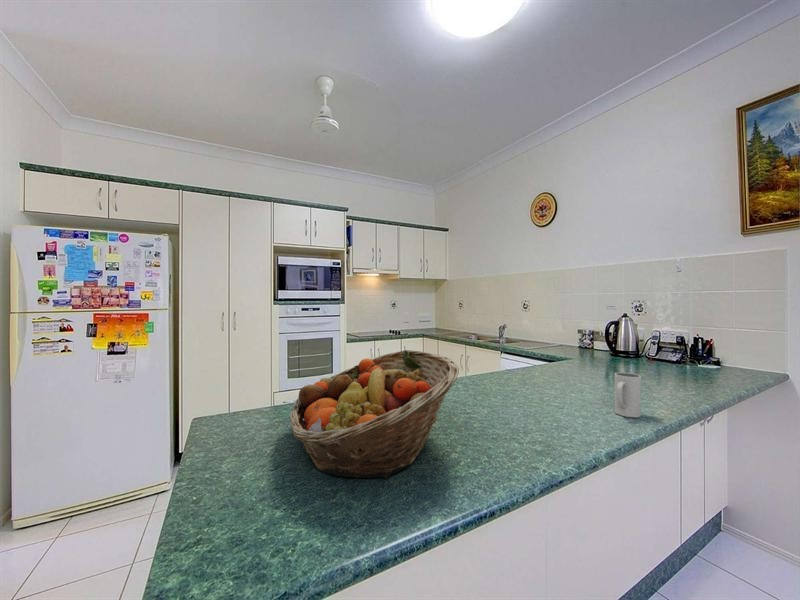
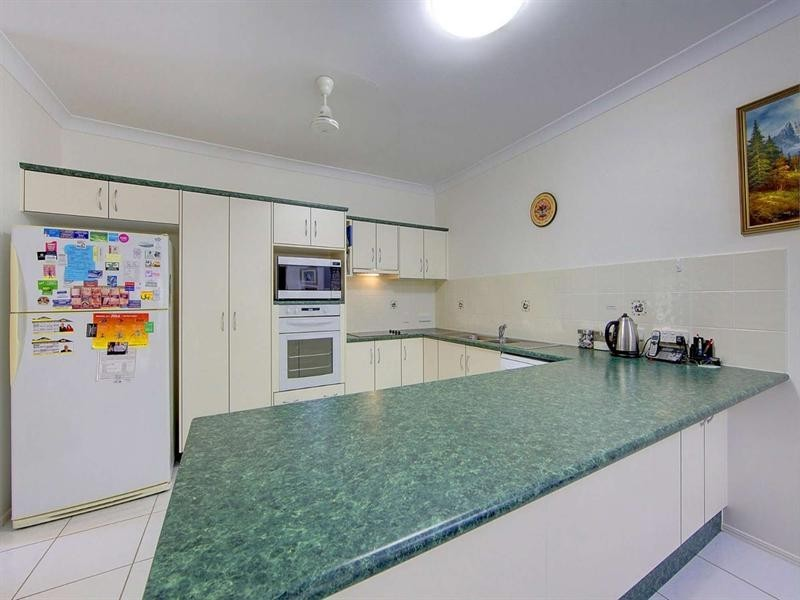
- mug (625, 395)
- fruit basket (372, 400)
